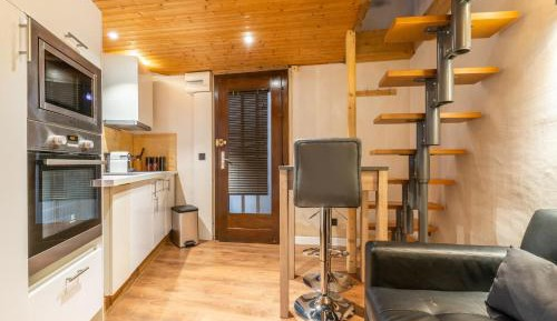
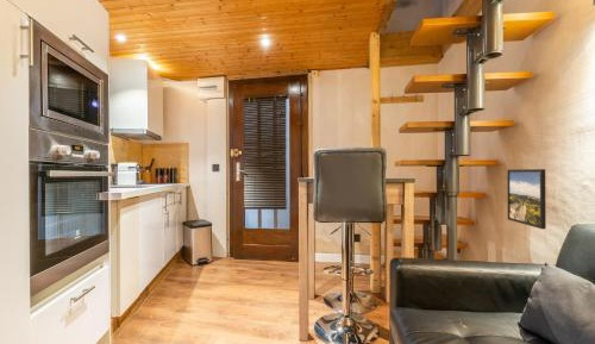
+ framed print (525, 196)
